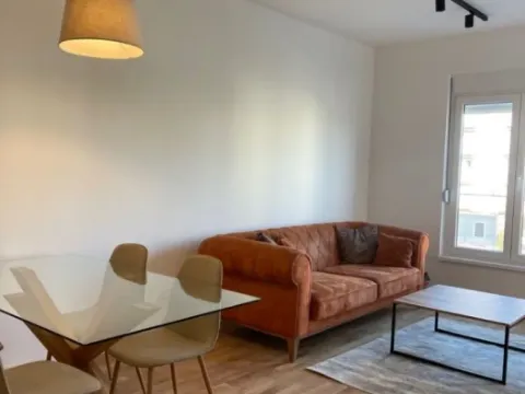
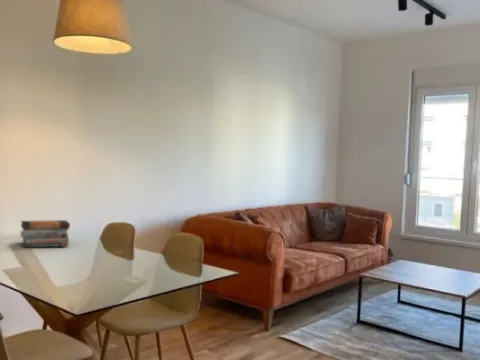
+ book stack (44, 233)
